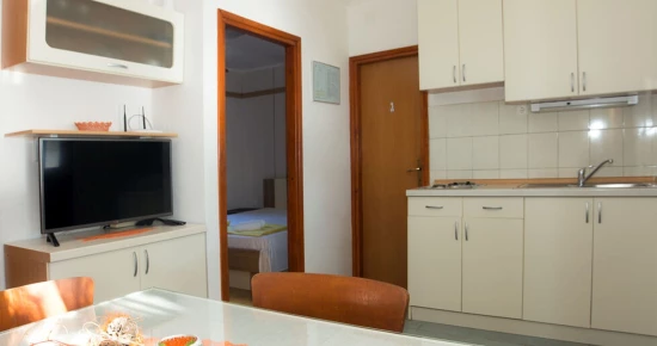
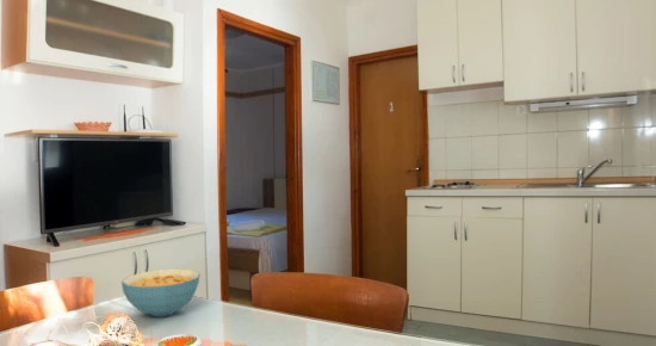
+ cereal bowl (162, 295)
